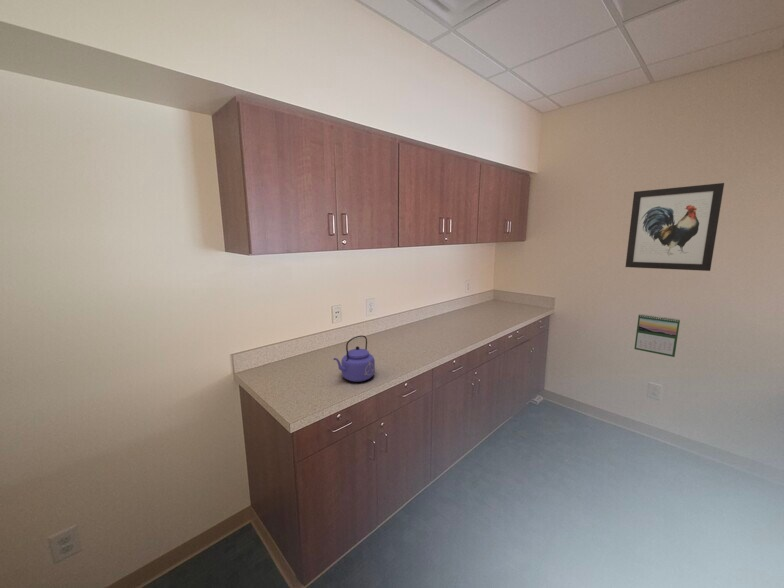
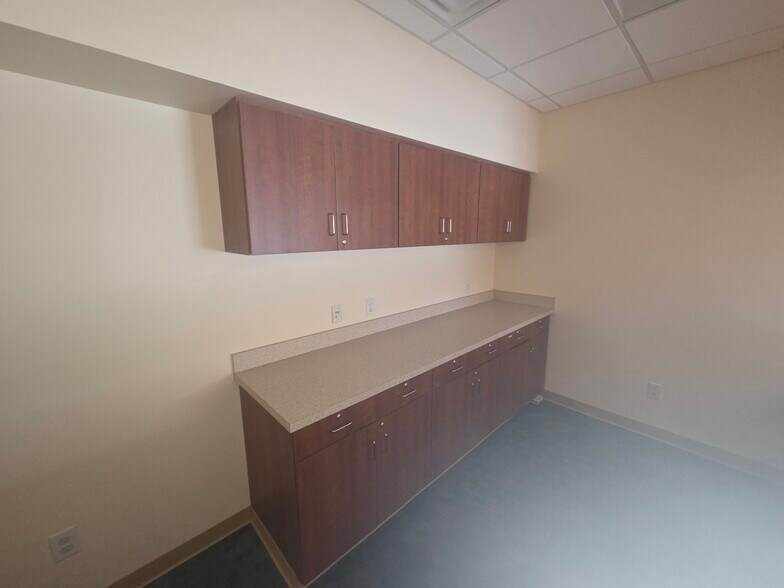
- kettle (352, 358)
- calendar (656, 334)
- wall art (670, 229)
